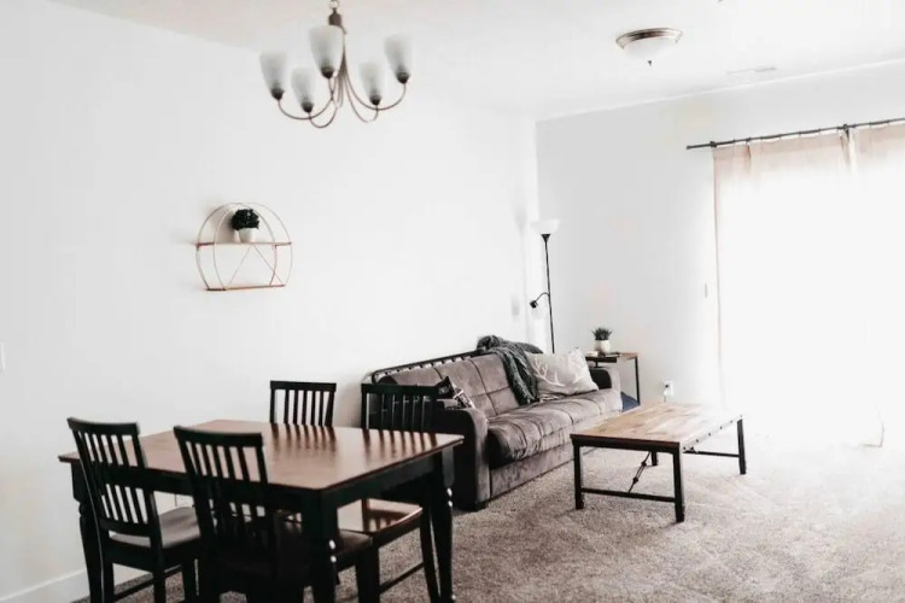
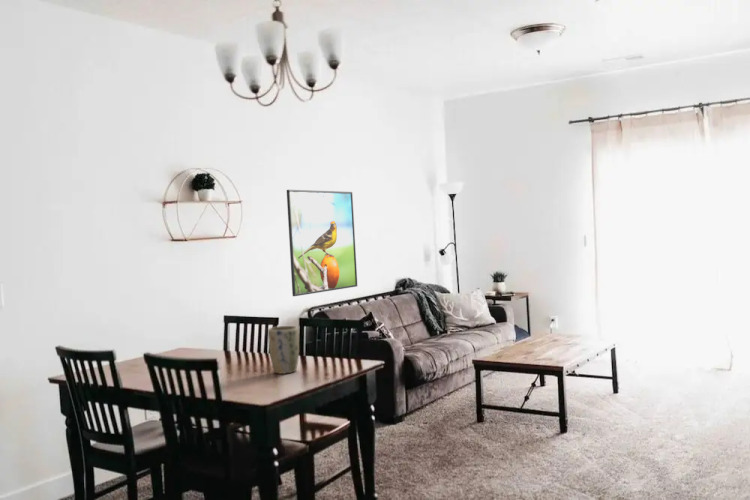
+ plant pot (284, 349)
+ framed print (324, 241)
